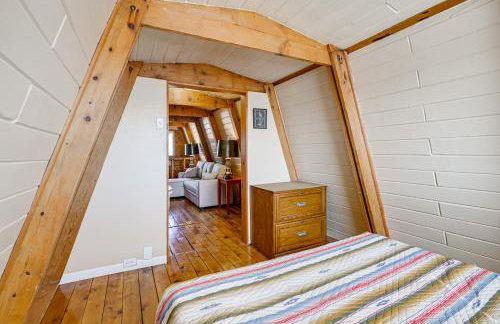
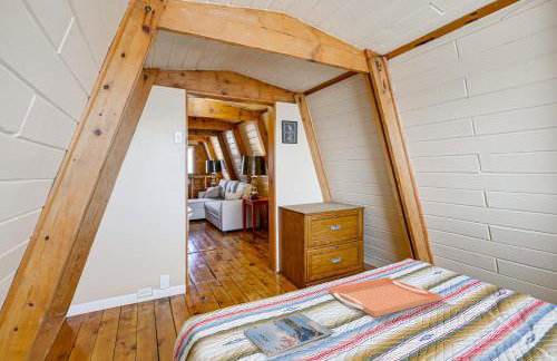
+ magazine (286, 331)
+ serving tray (381, 293)
